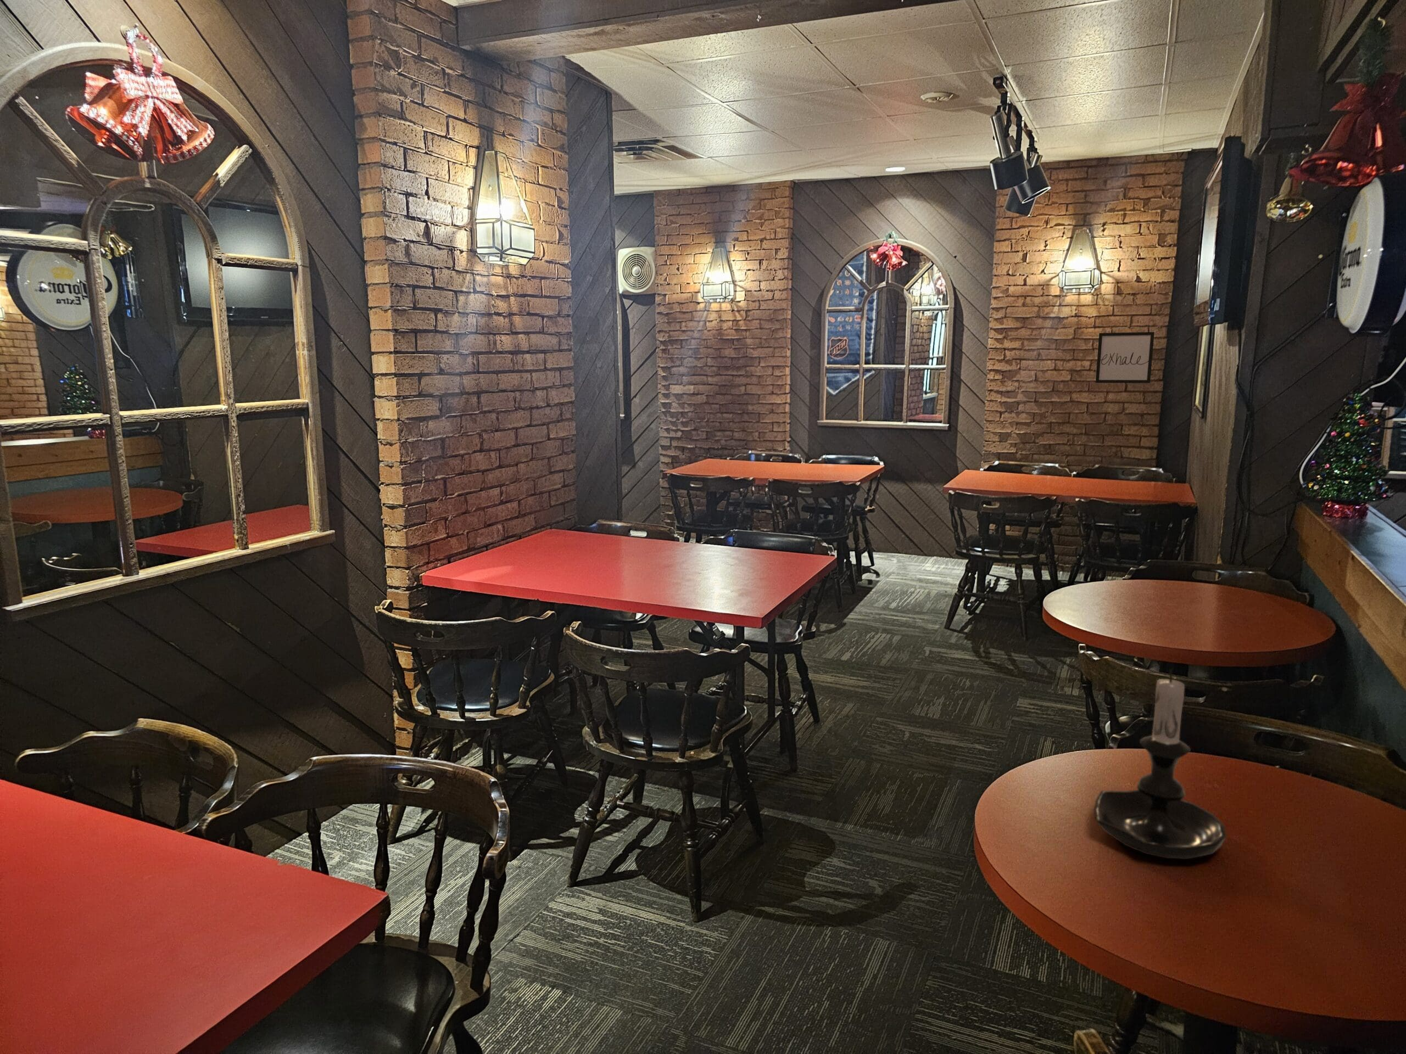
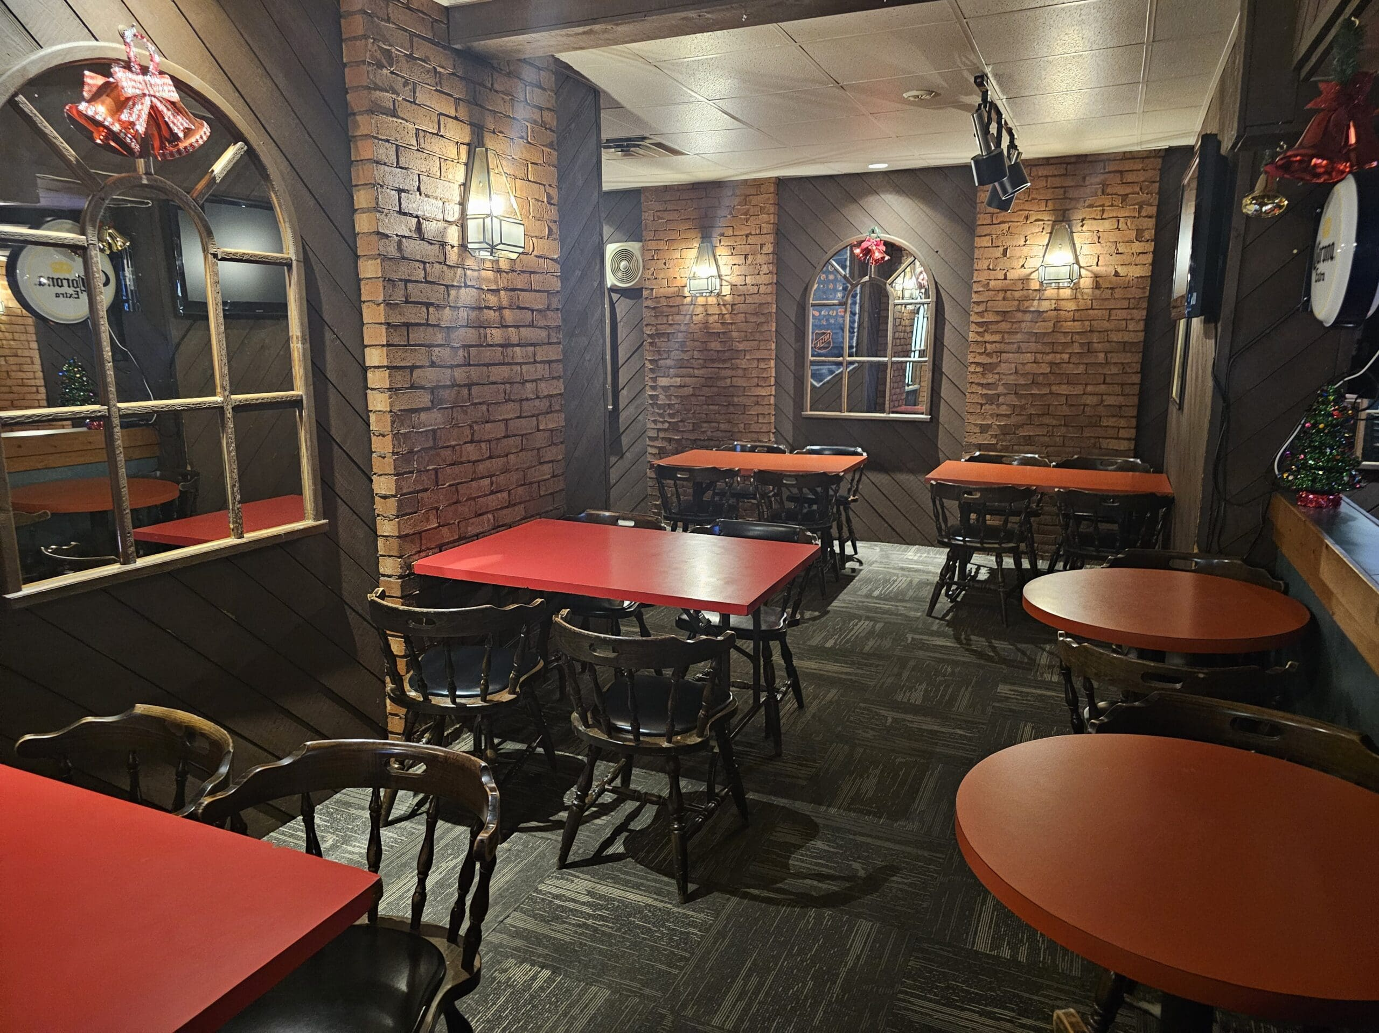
- wall art (1125, 358)
- candle holder (1160, 754)
